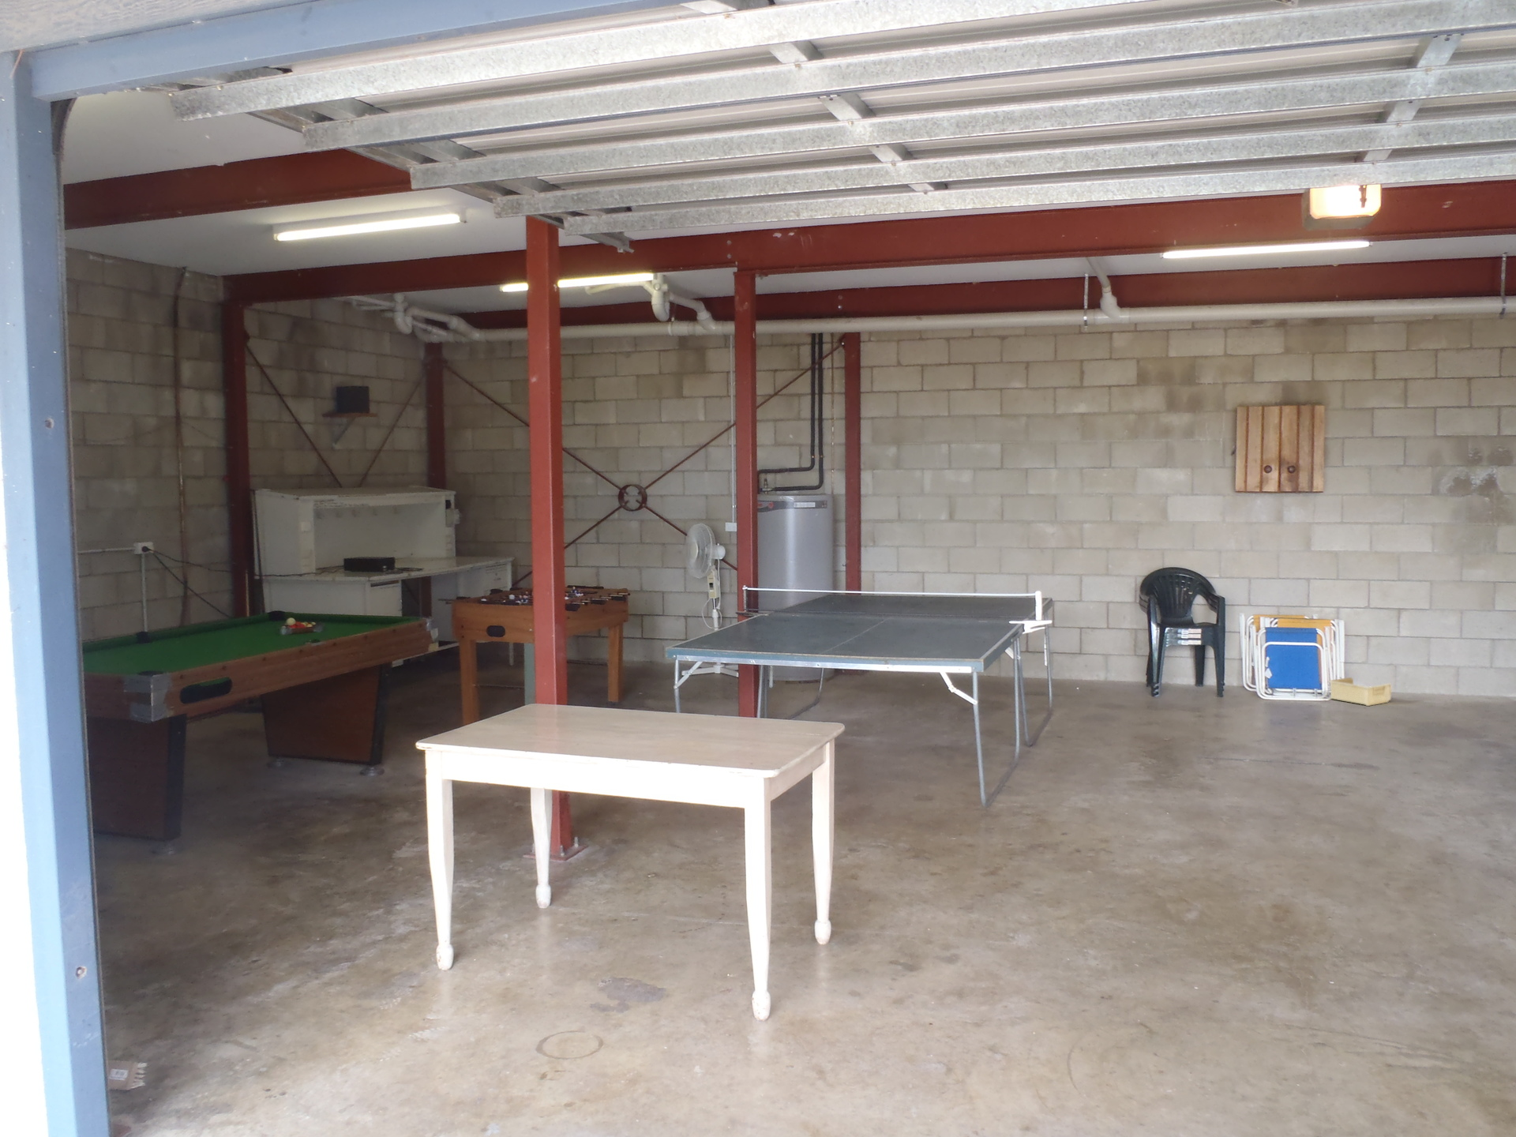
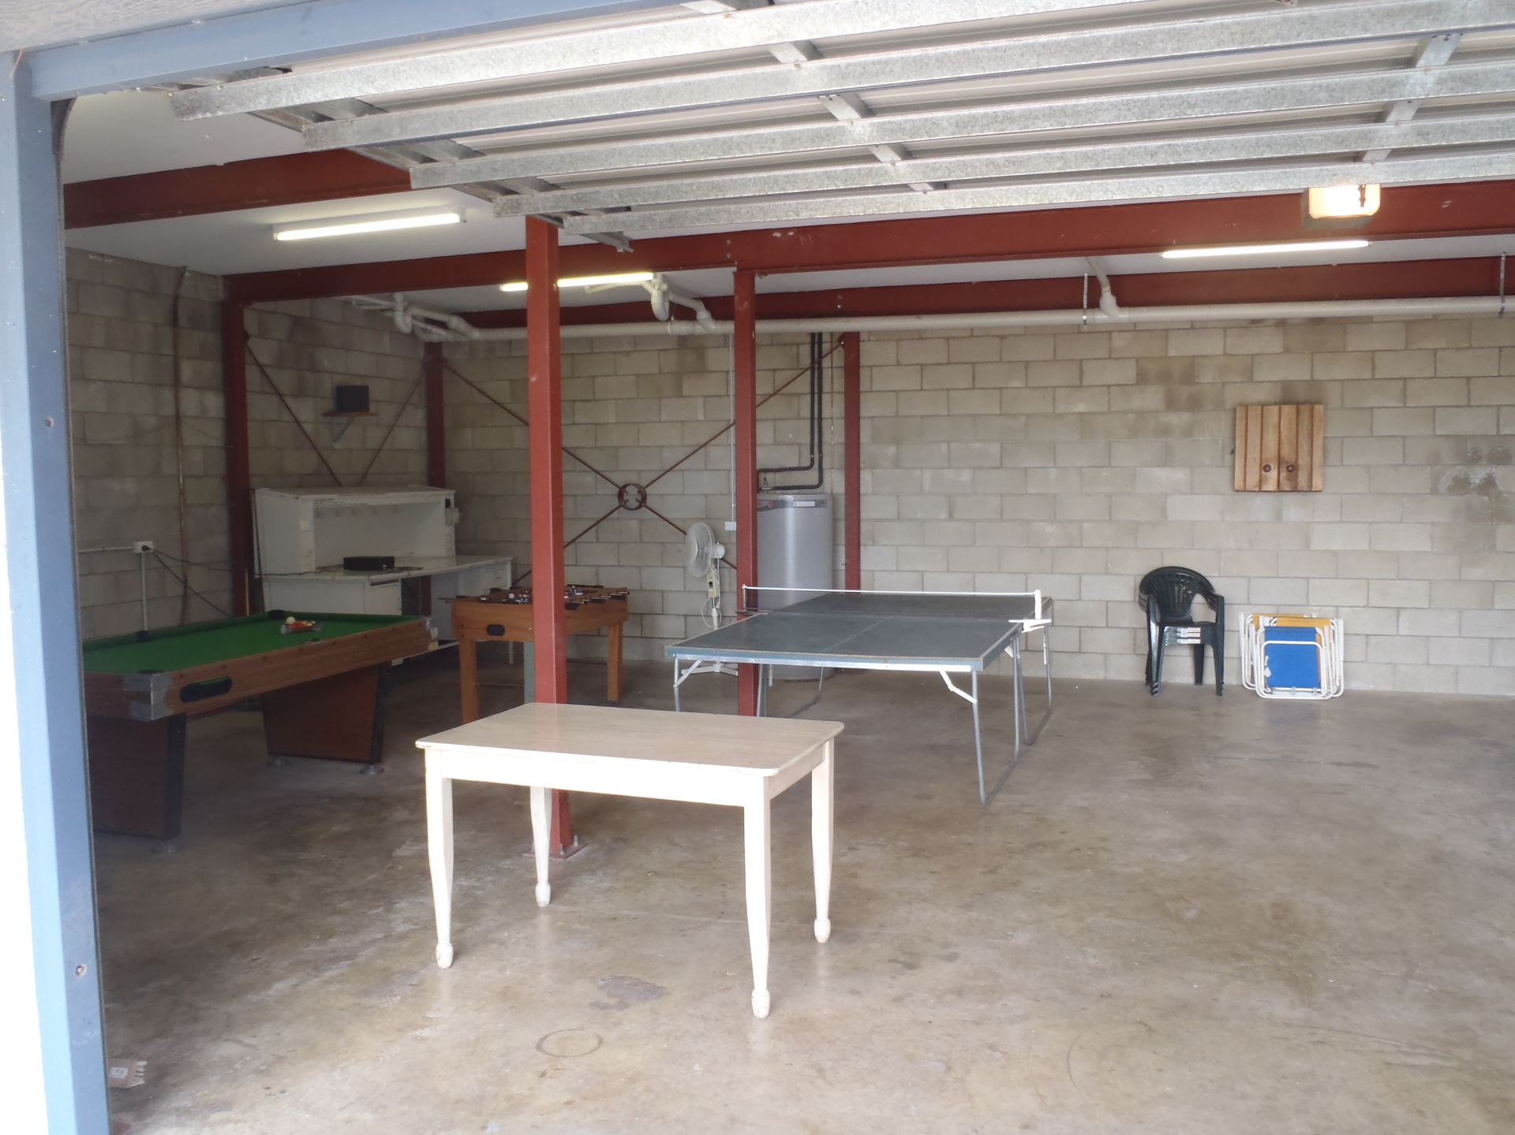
- storage bin (1361, 690)
